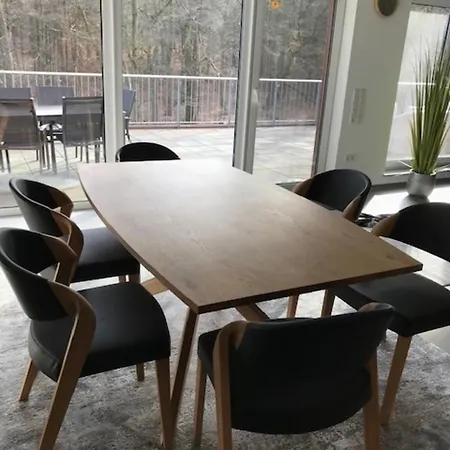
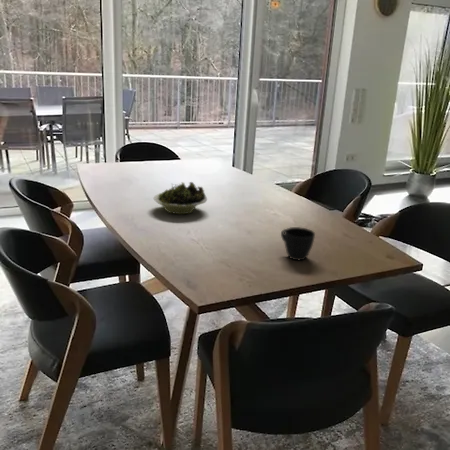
+ bowl (180, 195)
+ cup (297, 243)
